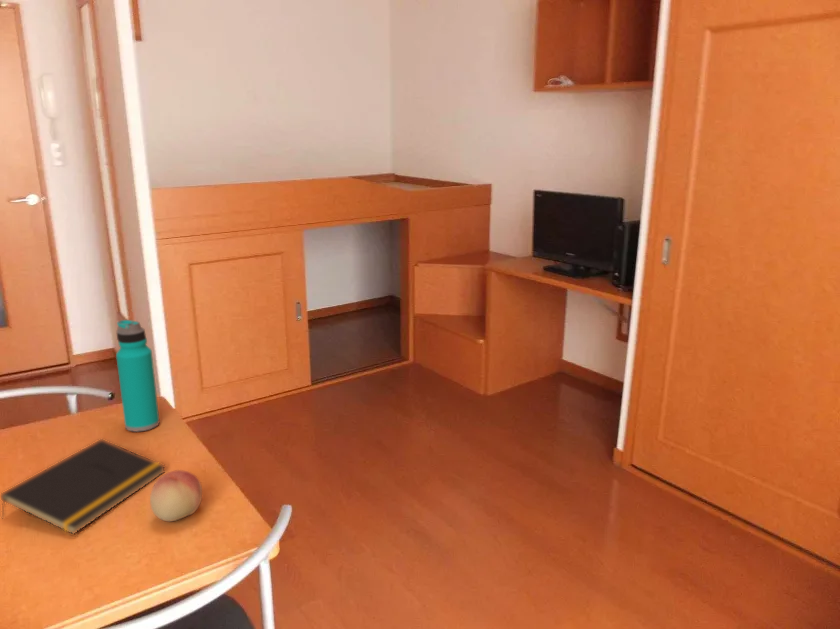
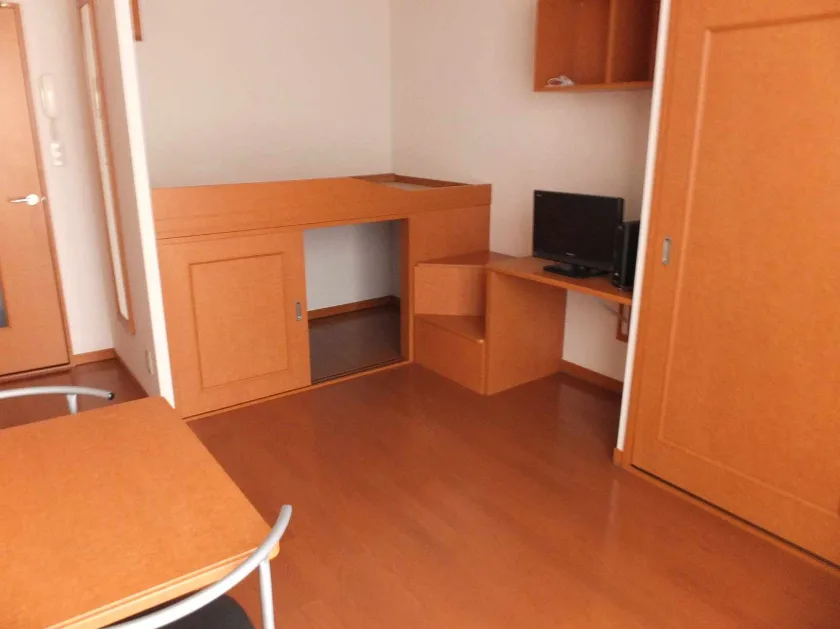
- notepad (88, 482)
- fruit (177, 495)
- water bottle (136, 374)
